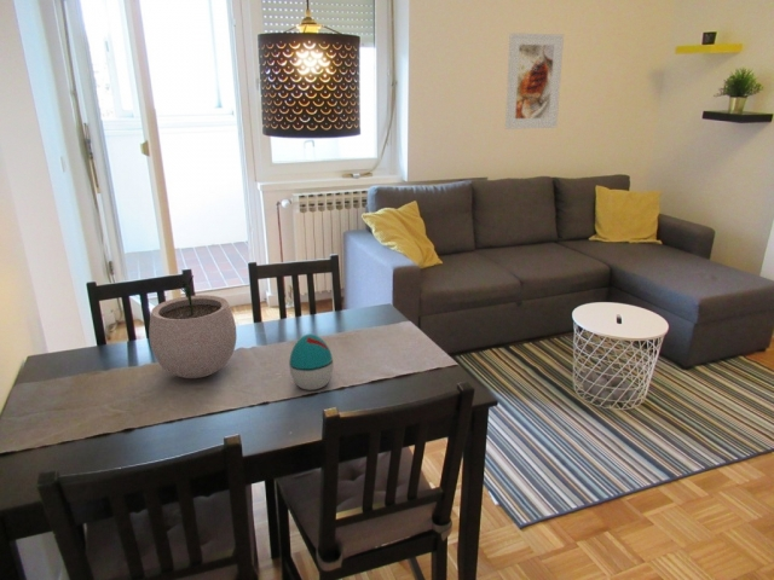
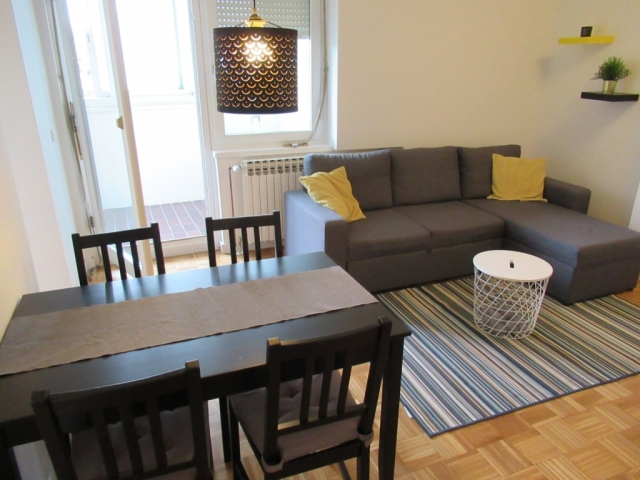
- decorative egg (311, 359)
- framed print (533, 82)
- plant pot (192, 325)
